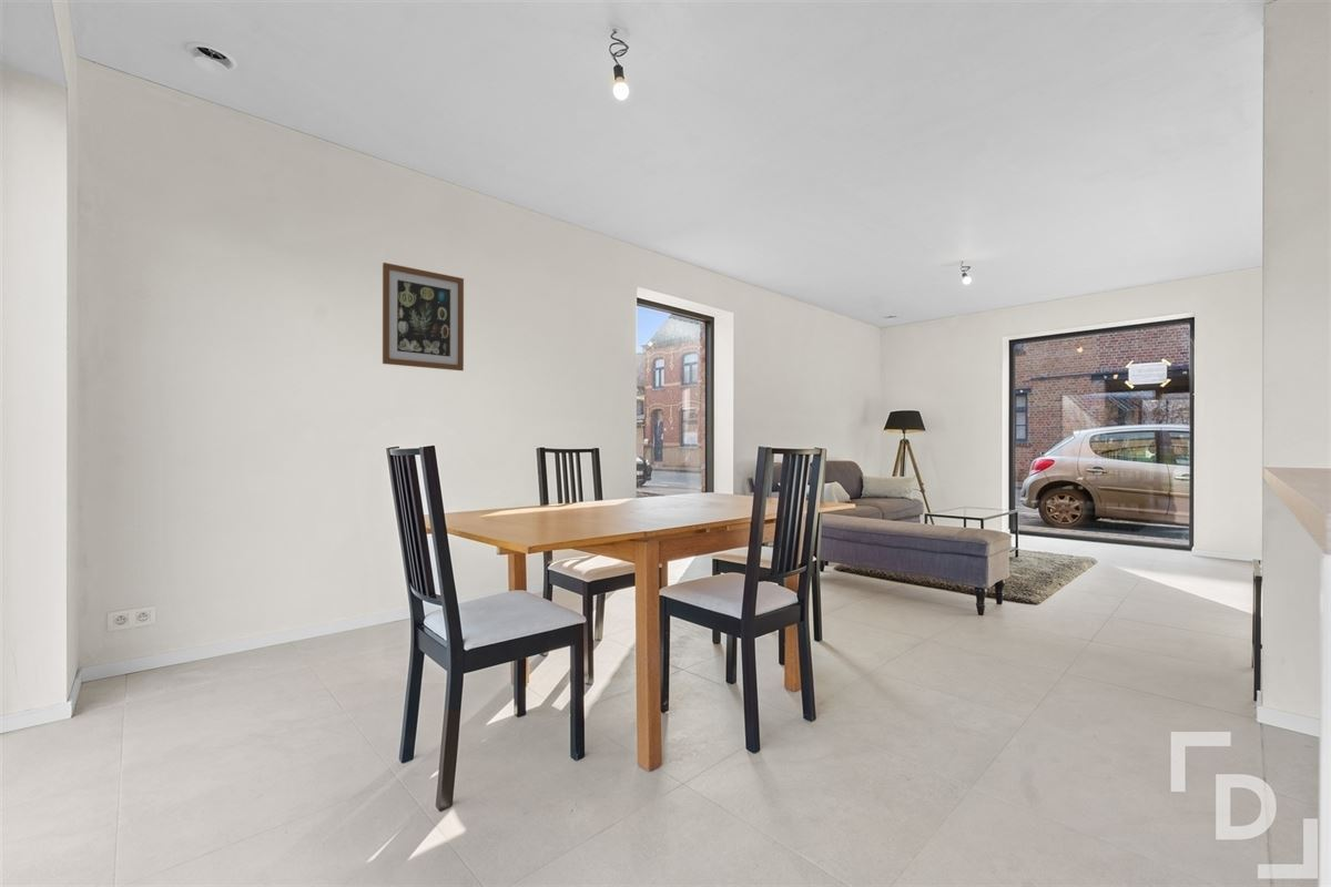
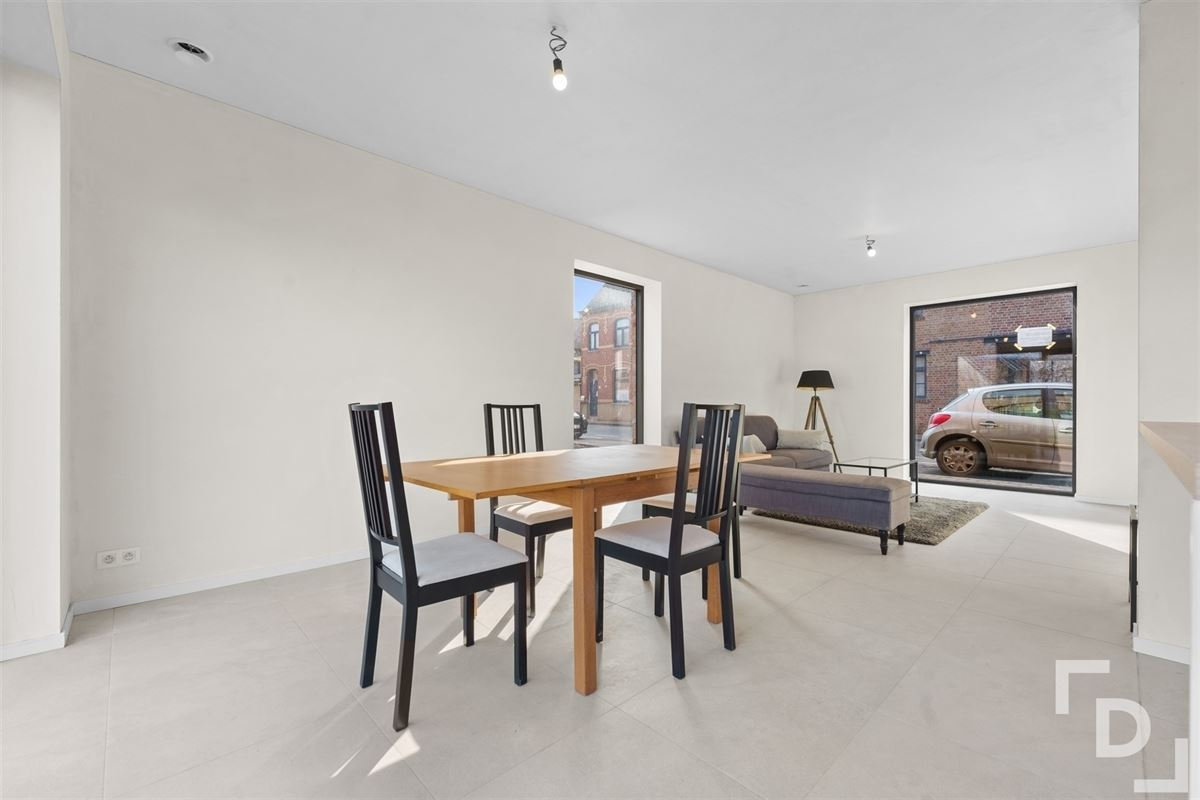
- wall art (425, 318)
